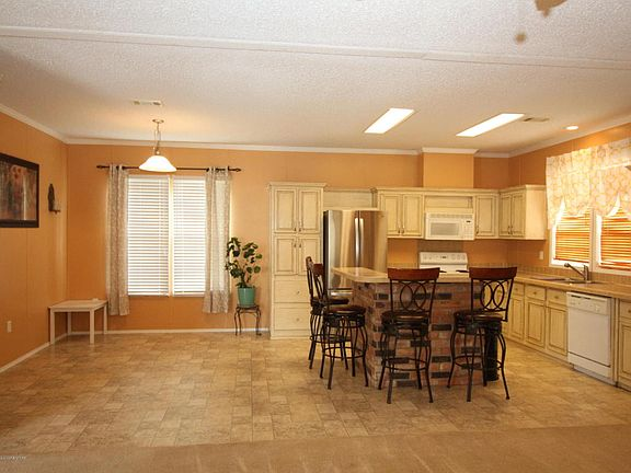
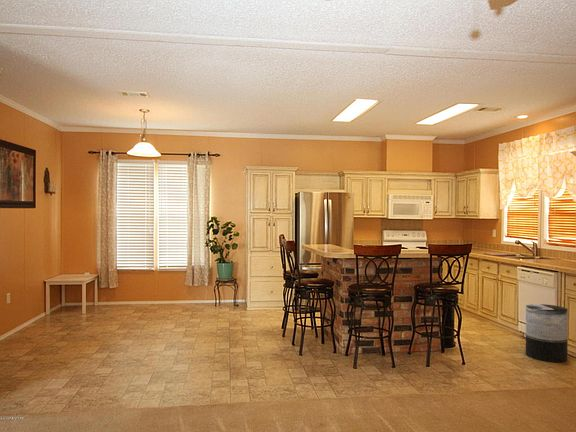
+ trash can (546, 332)
